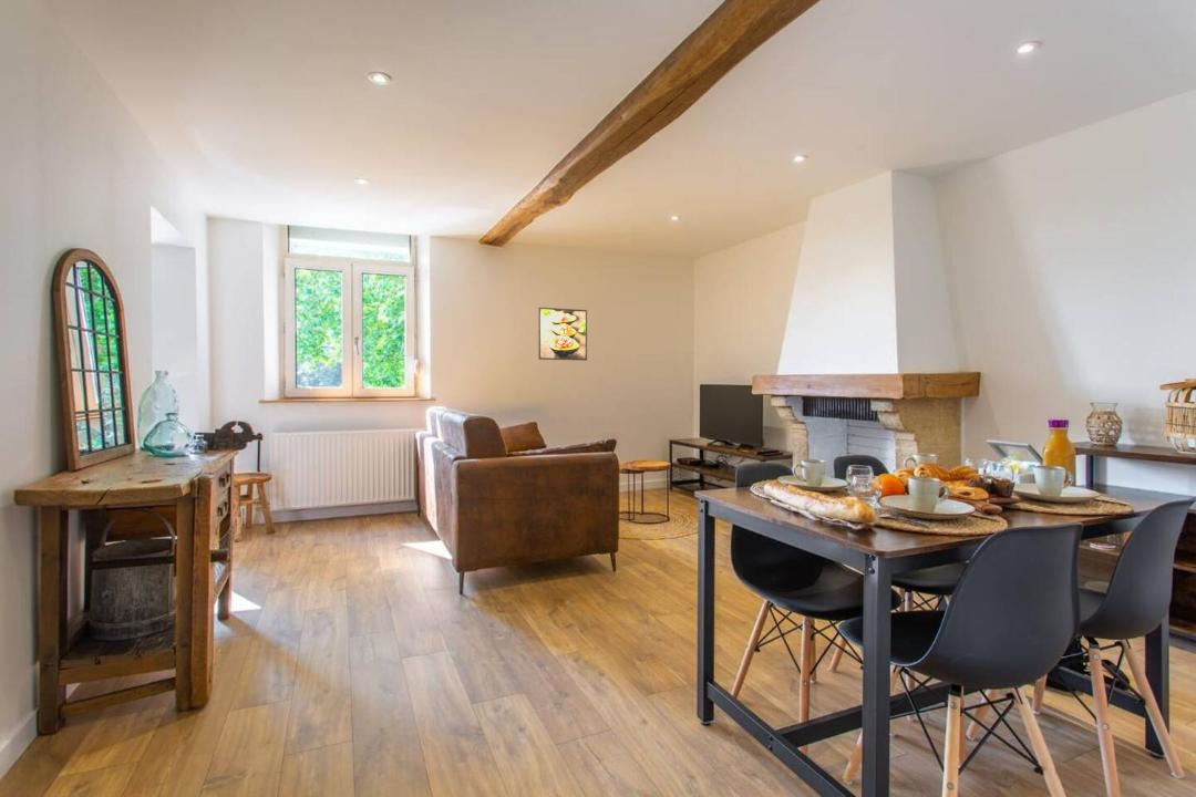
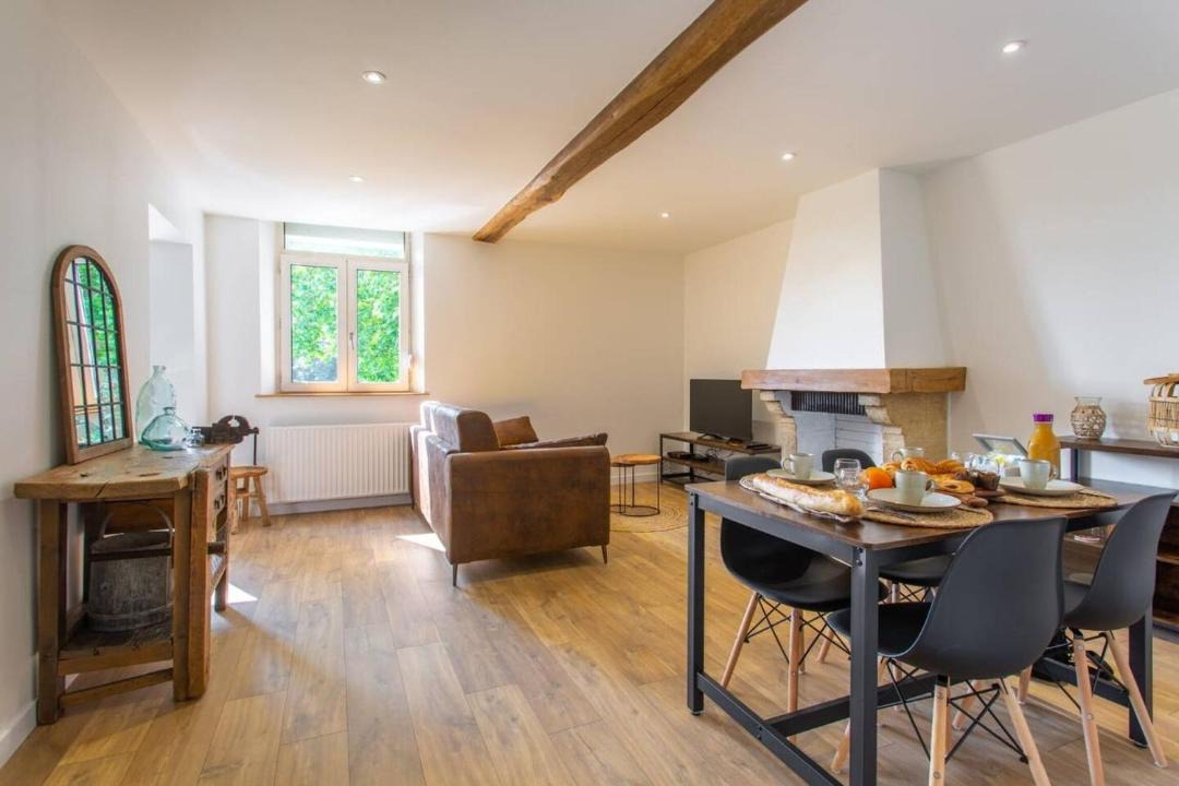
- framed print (563, 334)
